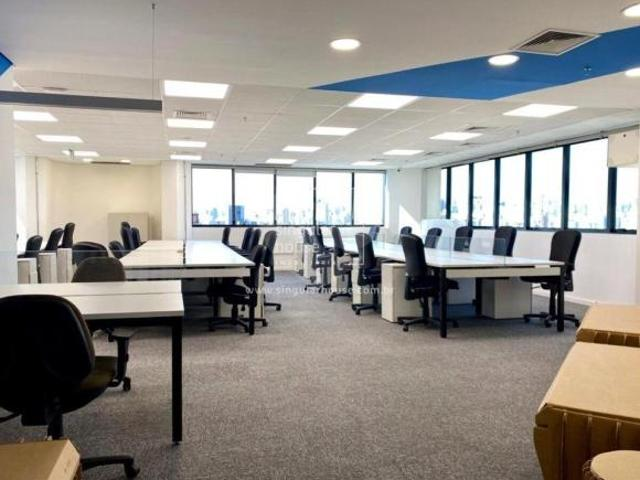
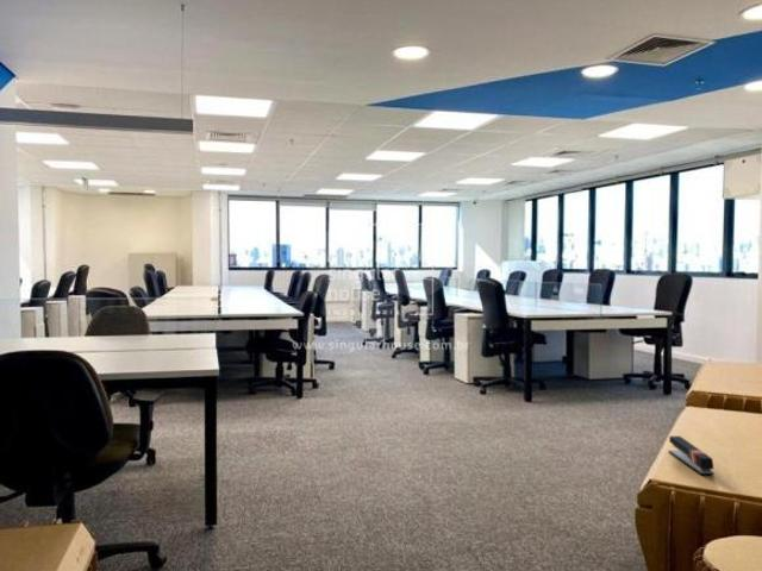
+ stapler (689, 453)
